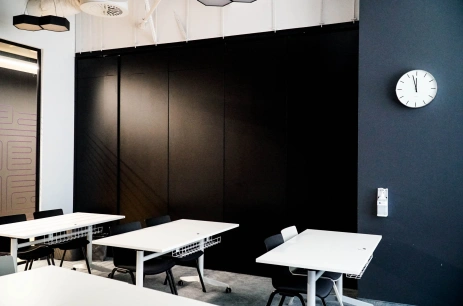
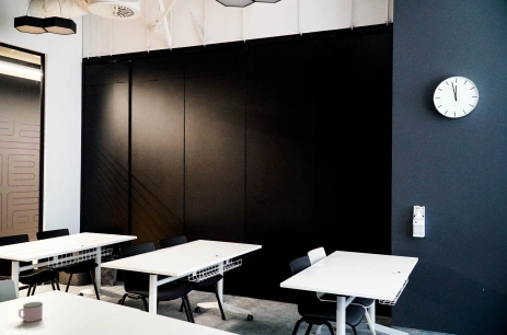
+ mug (30, 312)
